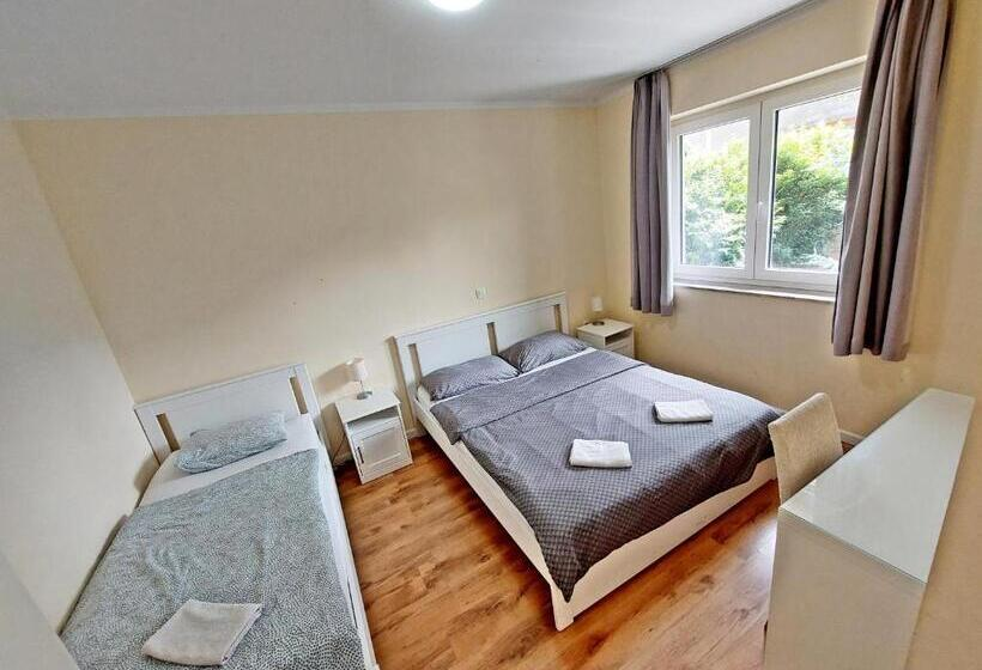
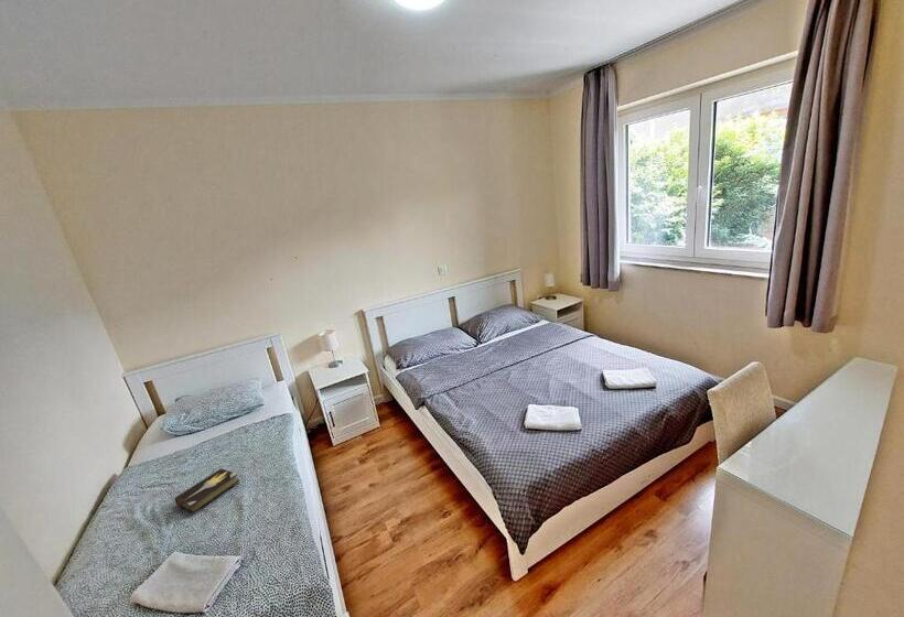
+ hardback book (207, 488)
